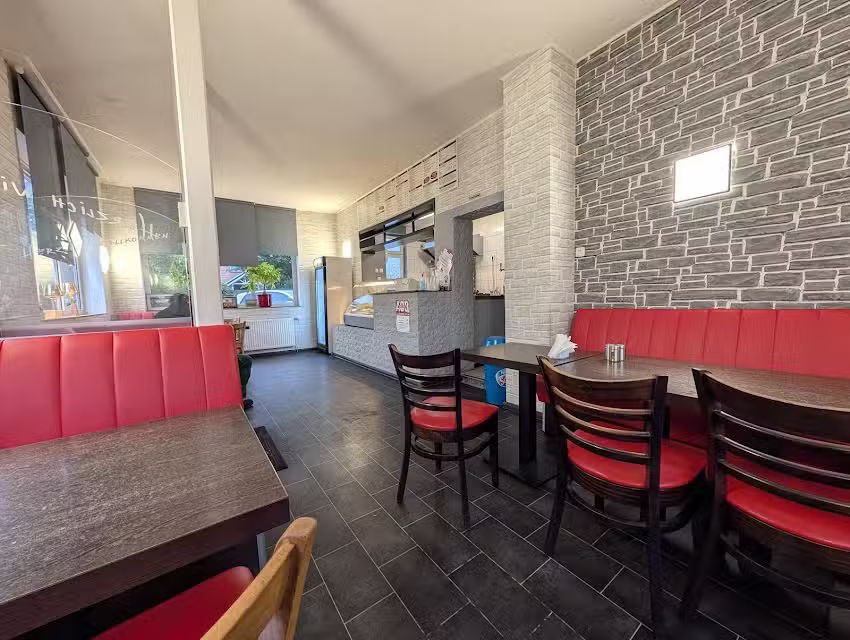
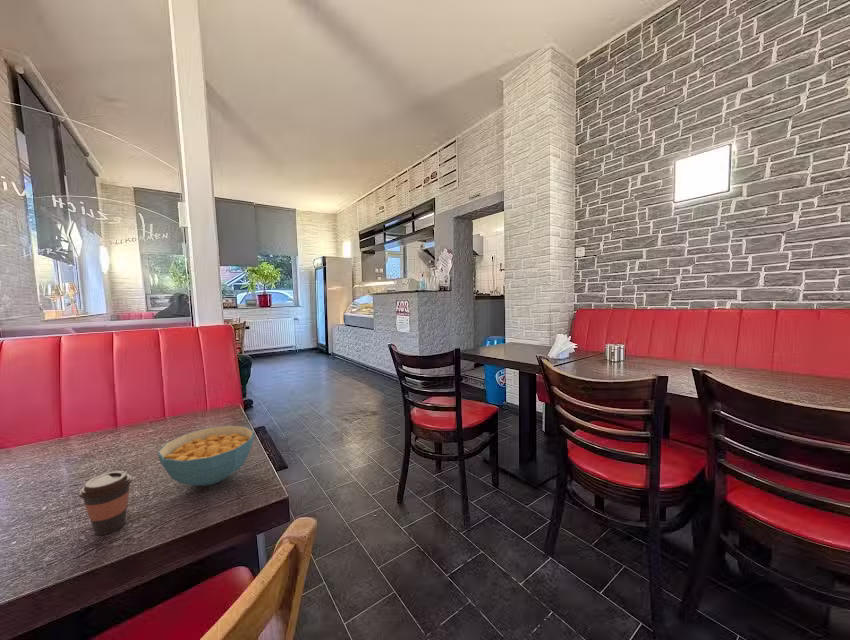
+ coffee cup (108, 503)
+ cereal bowl (210, 460)
